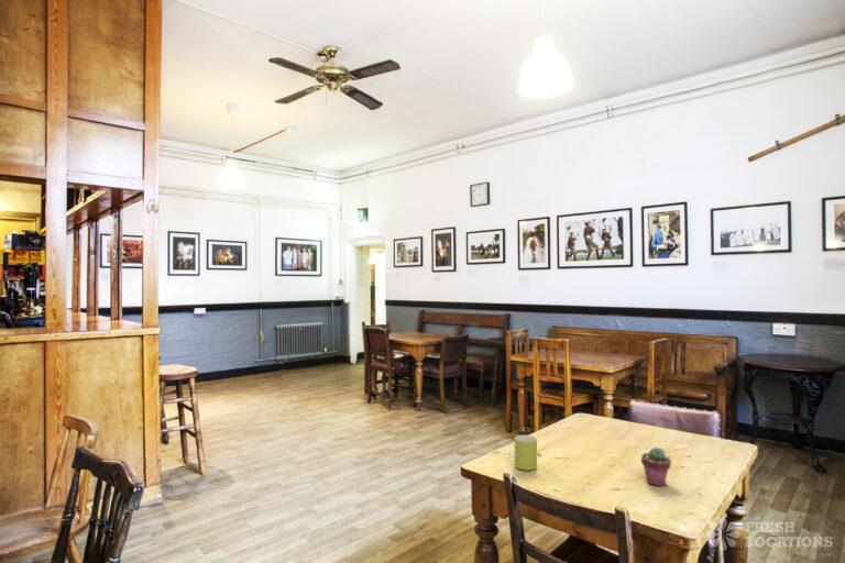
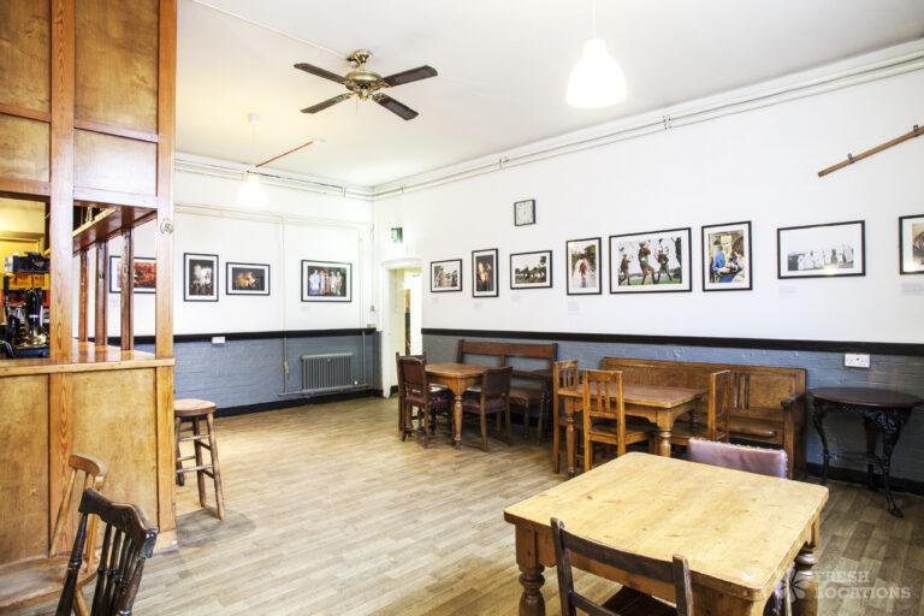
- mug (527, 451)
- potted succulent (656, 464)
